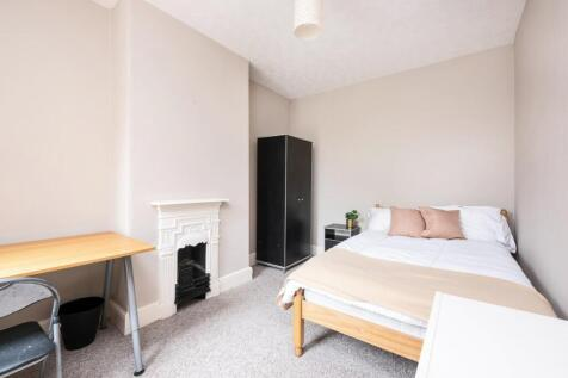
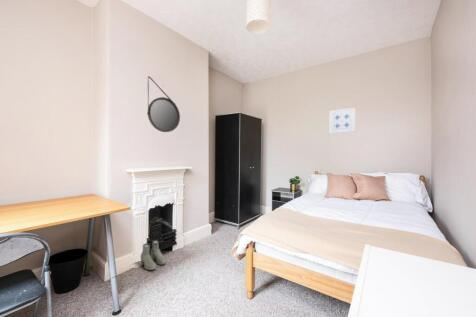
+ home mirror (164, 106)
+ wall art (342, 121)
+ boots (153, 253)
